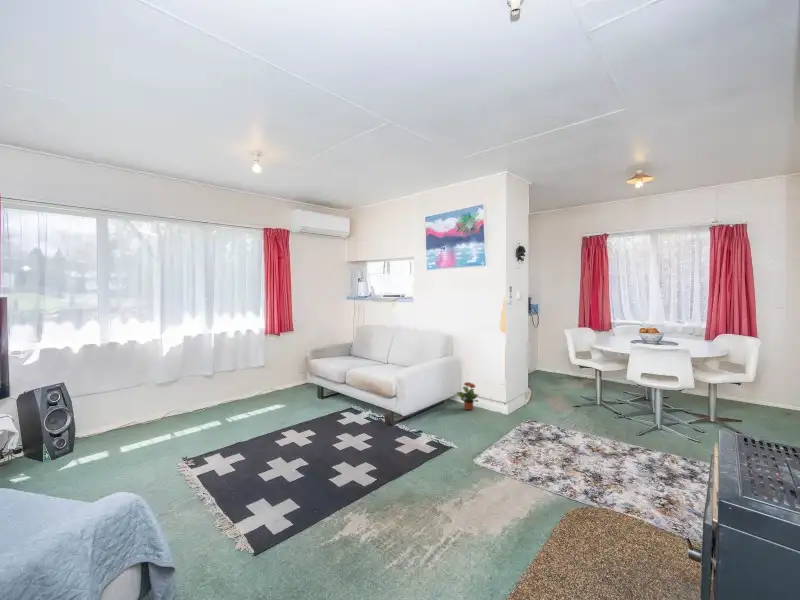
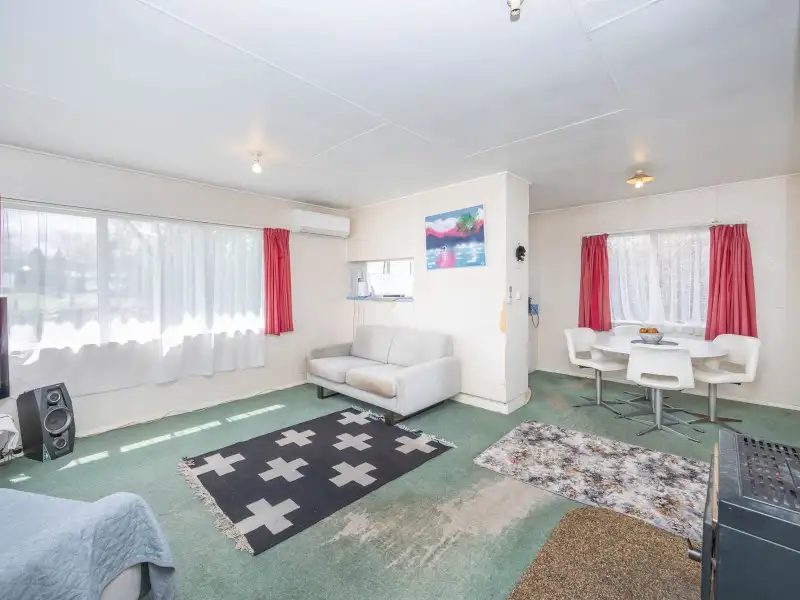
- potted plant (469, 395)
